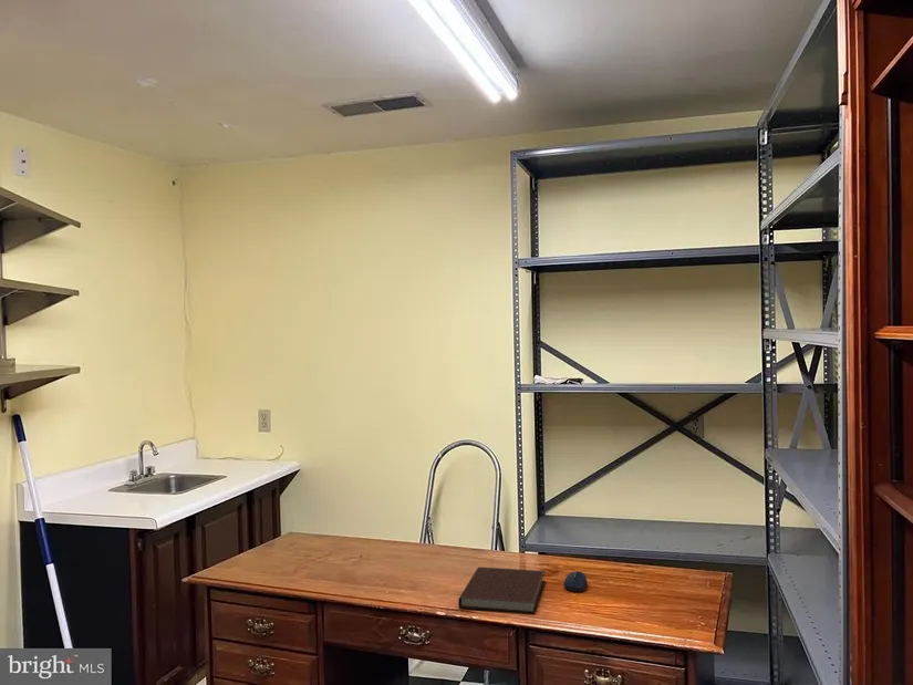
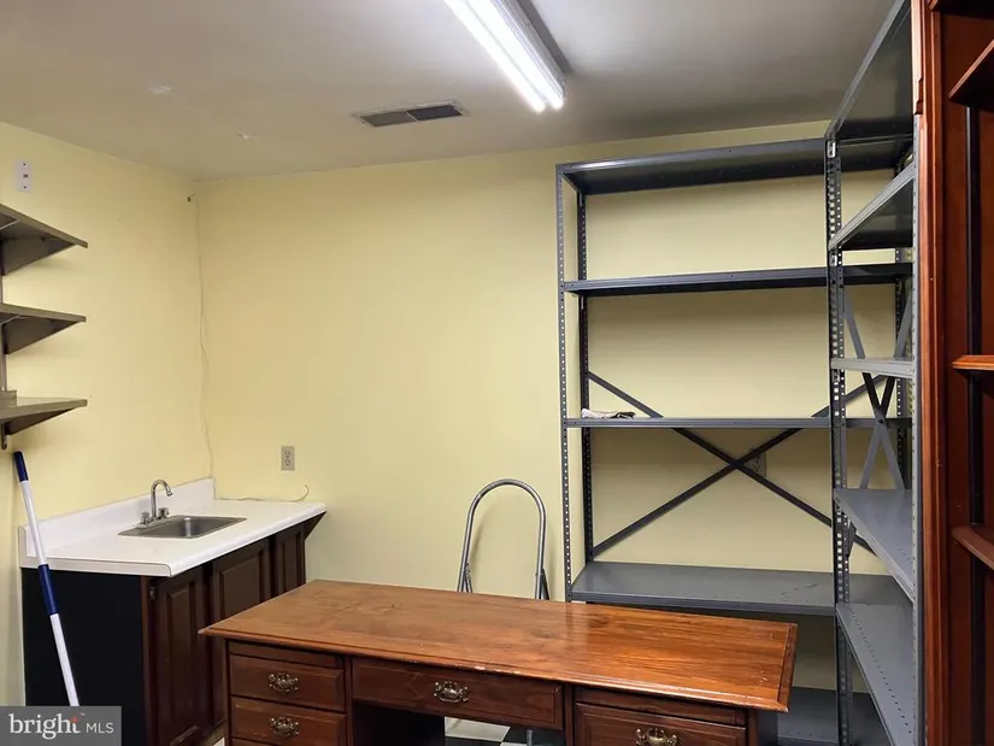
- computer mouse (575, 579)
- notebook (504, 589)
